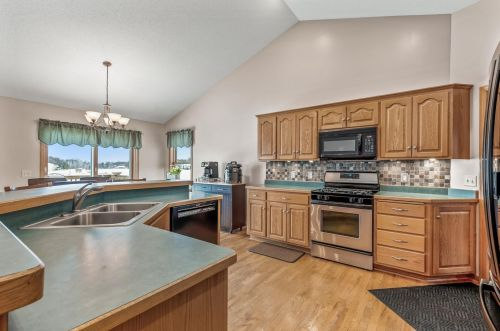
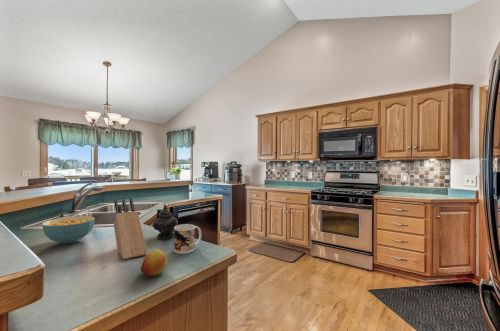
+ knife block (128, 225)
+ cereal bowl (69, 231)
+ teapot (166, 220)
+ mug (188, 237)
+ fruit (154, 262)
